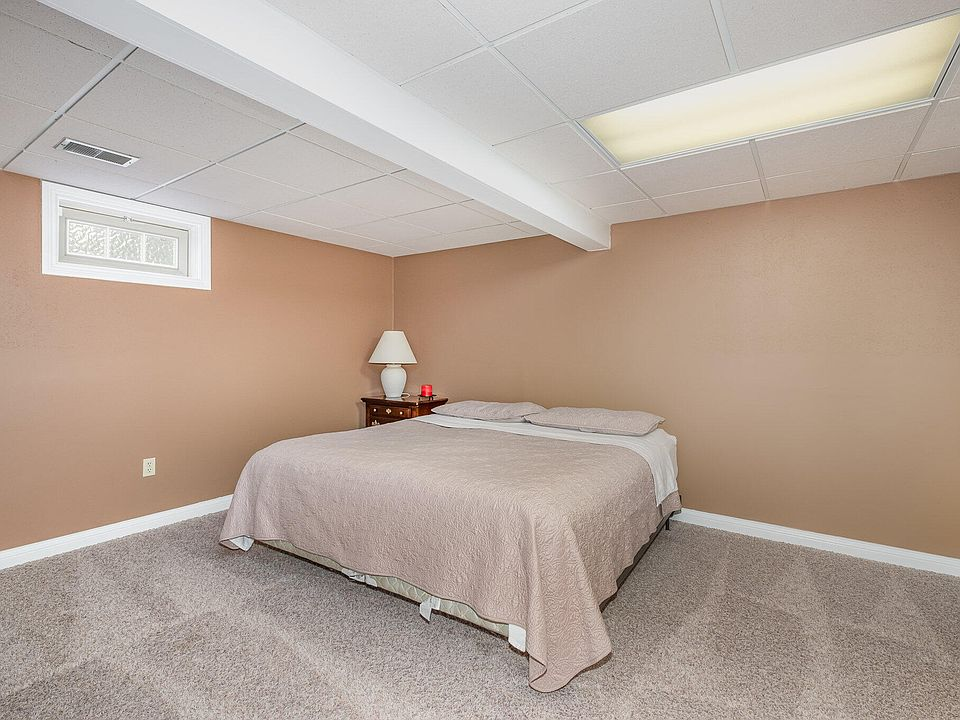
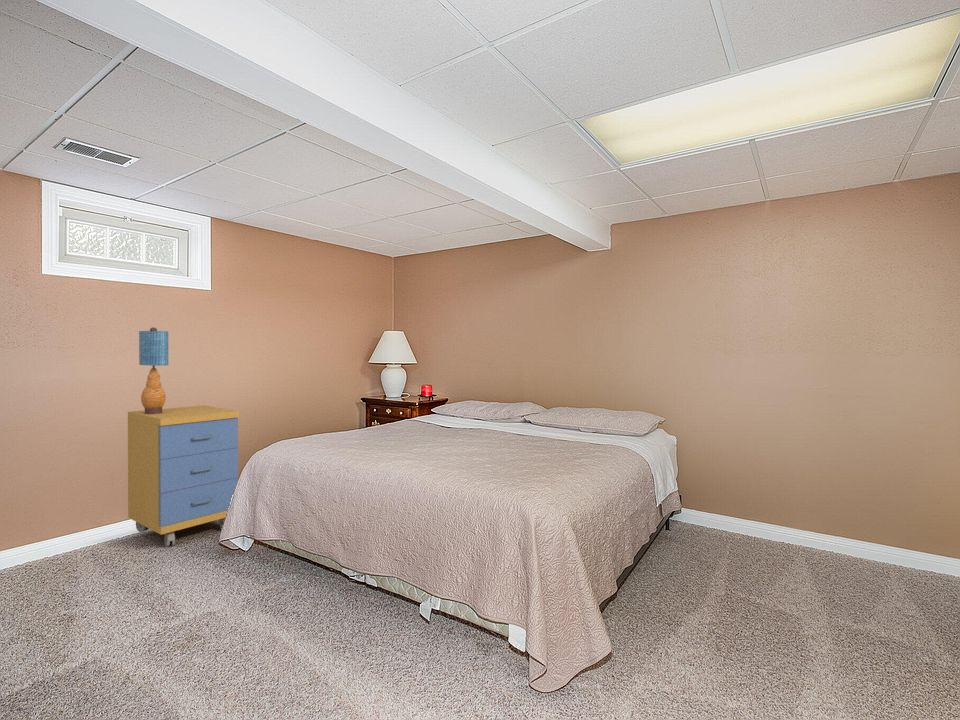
+ table lamp (153, 370)
+ storage cabinet (184, 471)
